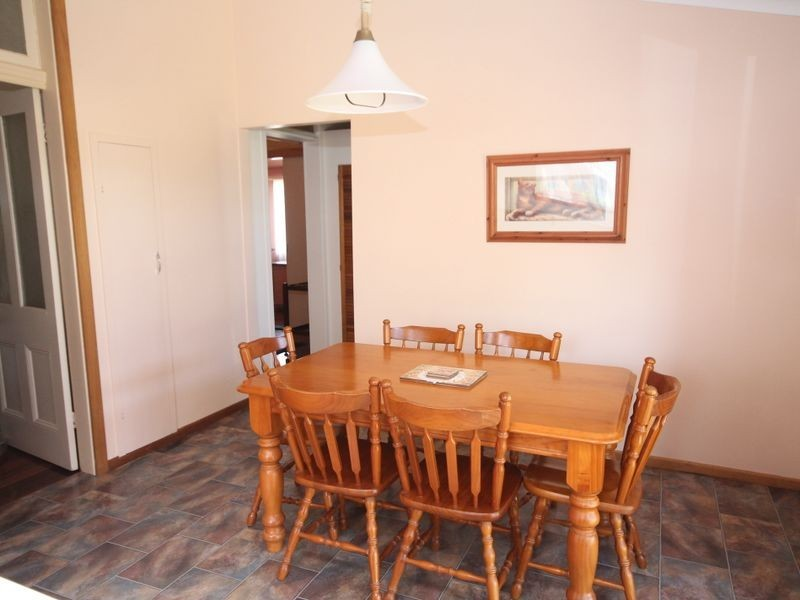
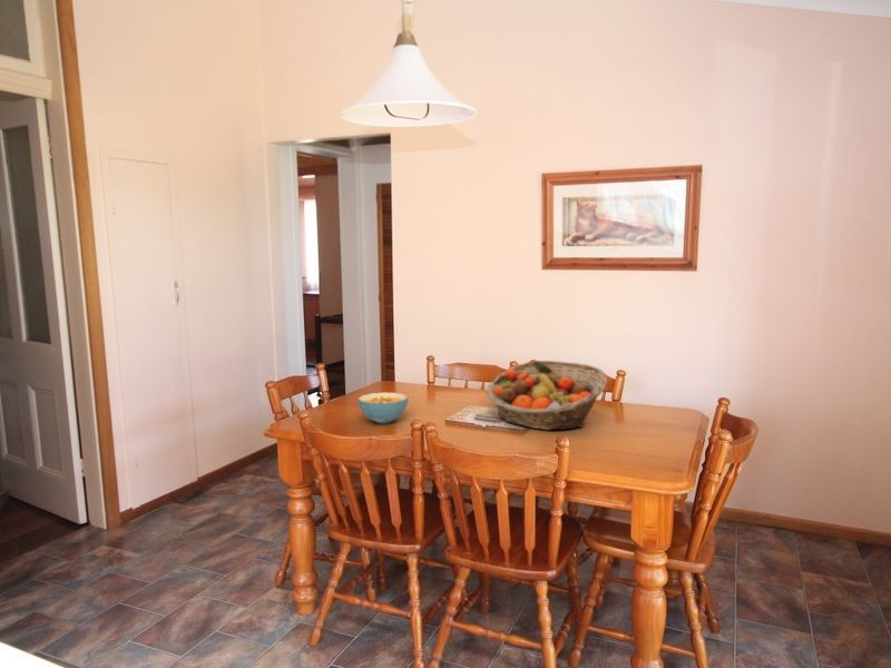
+ cereal bowl (383, 410)
+ fruit basket (545, 393)
